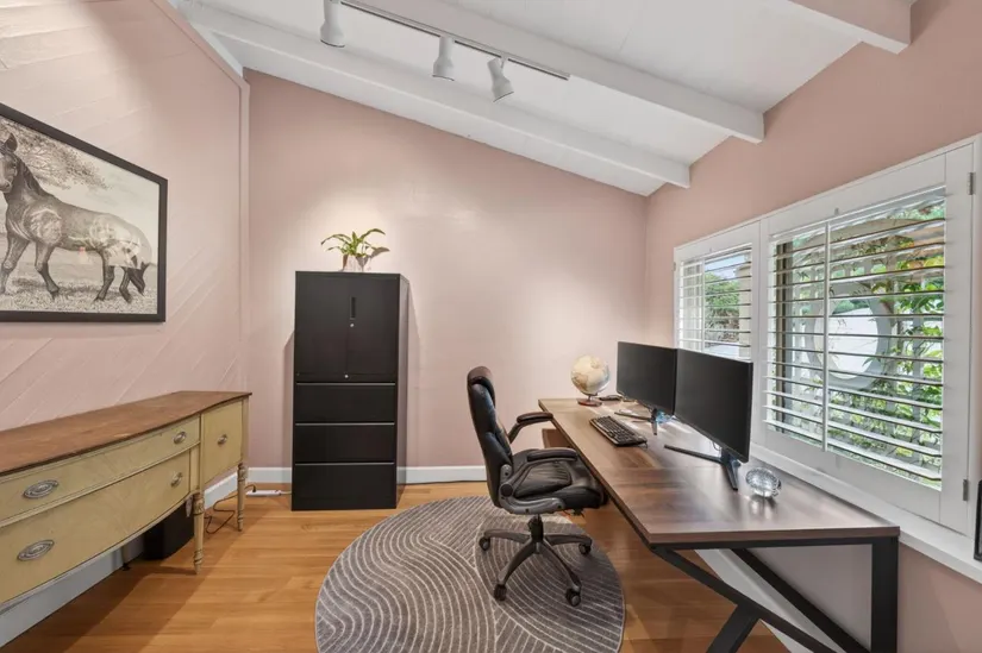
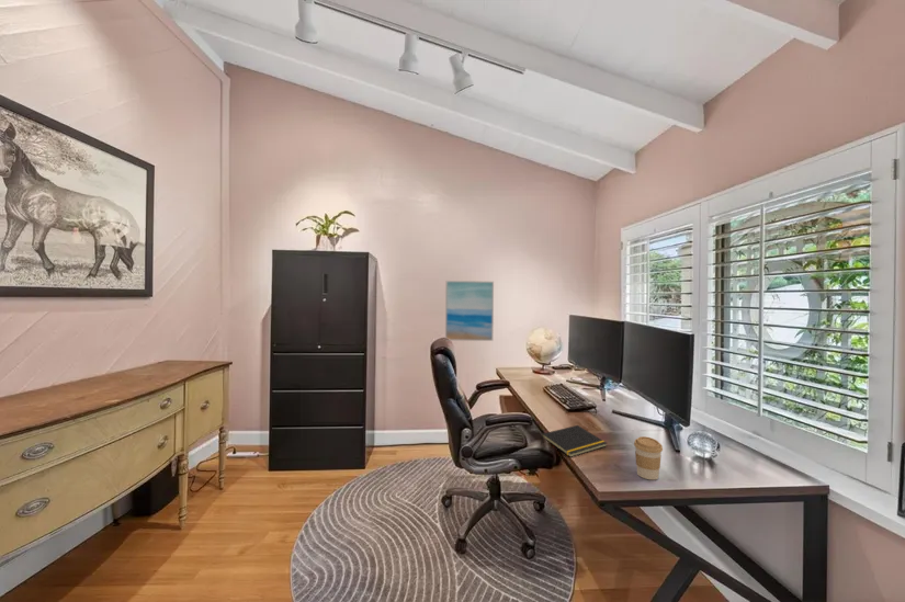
+ coffee cup (647, 457)
+ wall art (468, 310)
+ notepad (574, 440)
